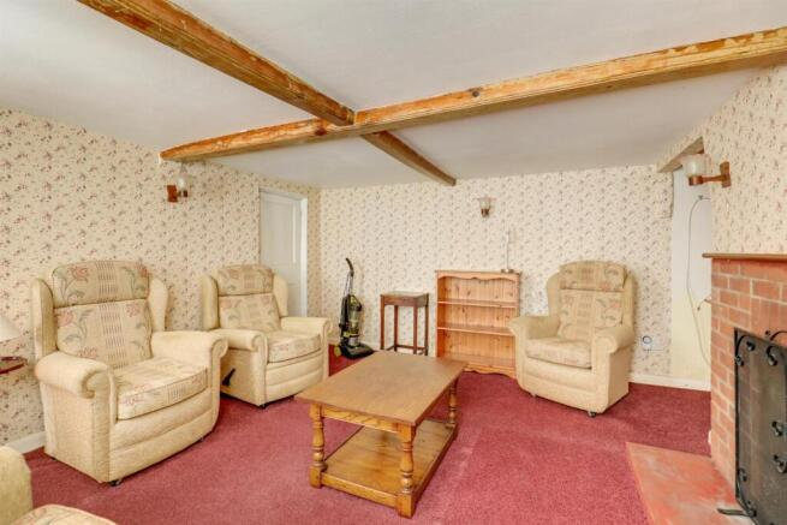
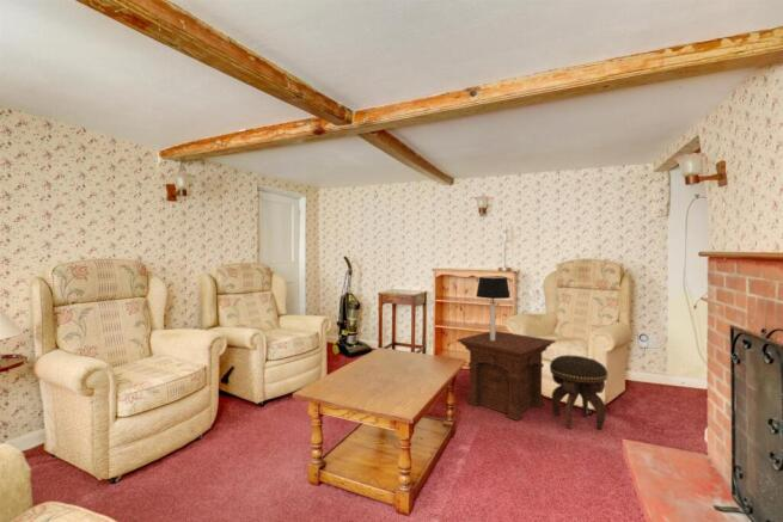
+ footstool (577, 389)
+ table lamp (493, 308)
+ side table (506, 371)
